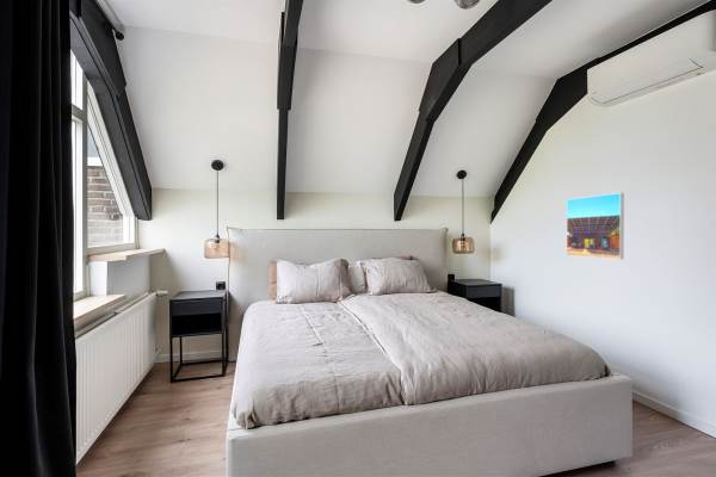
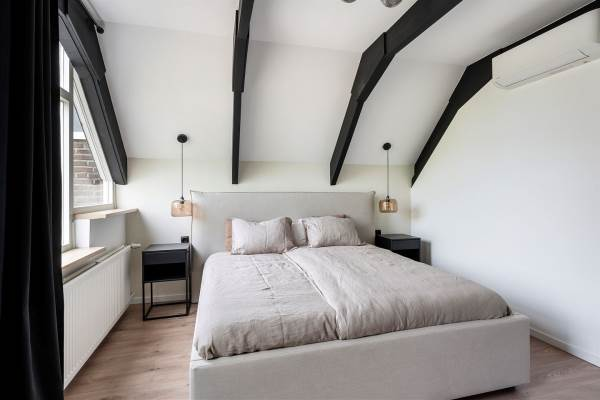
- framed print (592, 227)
